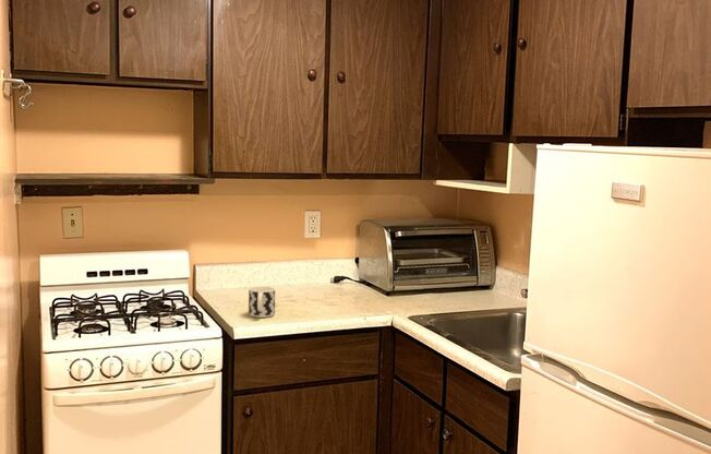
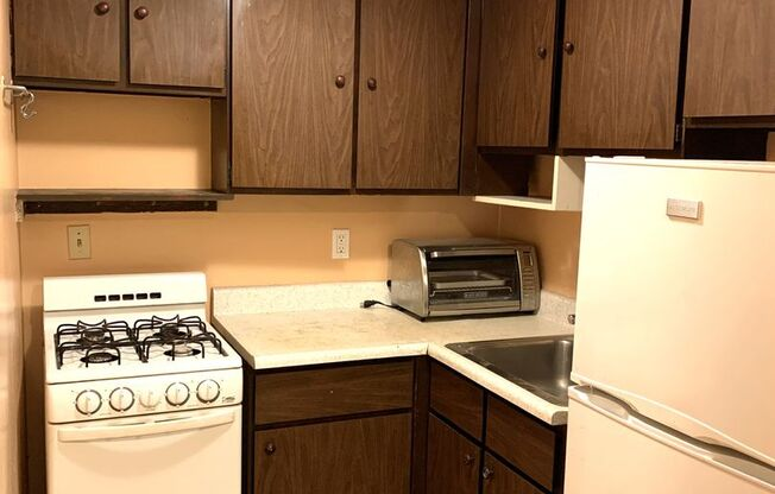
- cup (261, 302)
